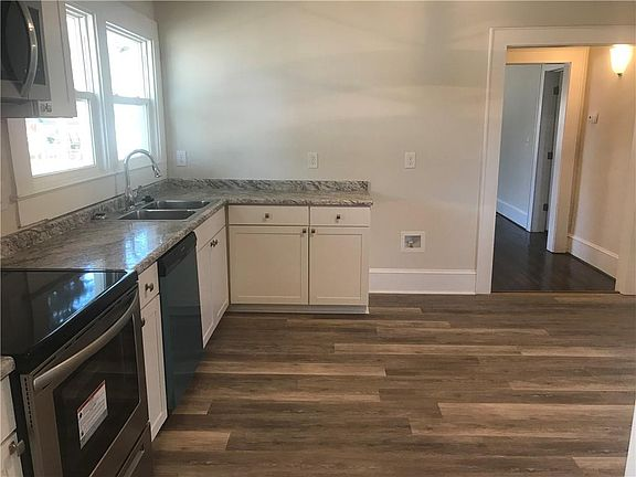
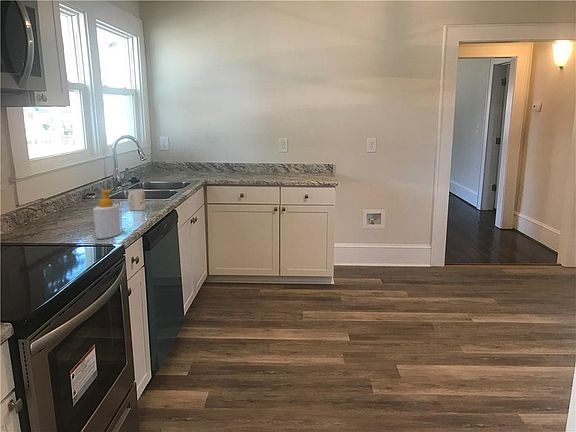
+ soap bottle (106, 213)
+ mug (135, 199)
